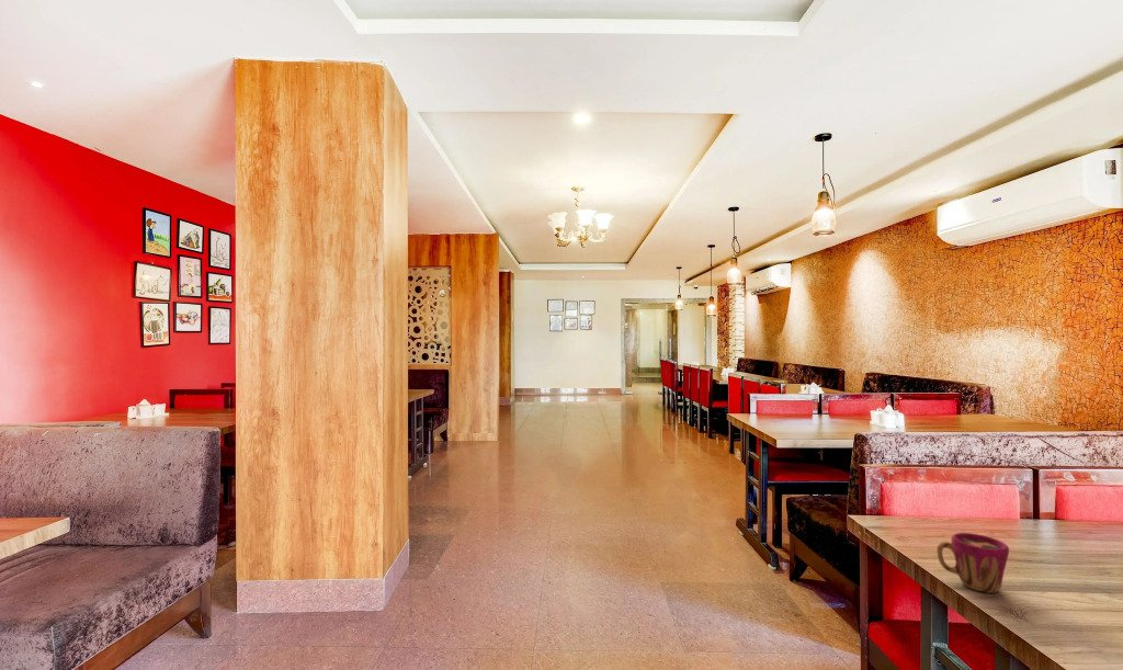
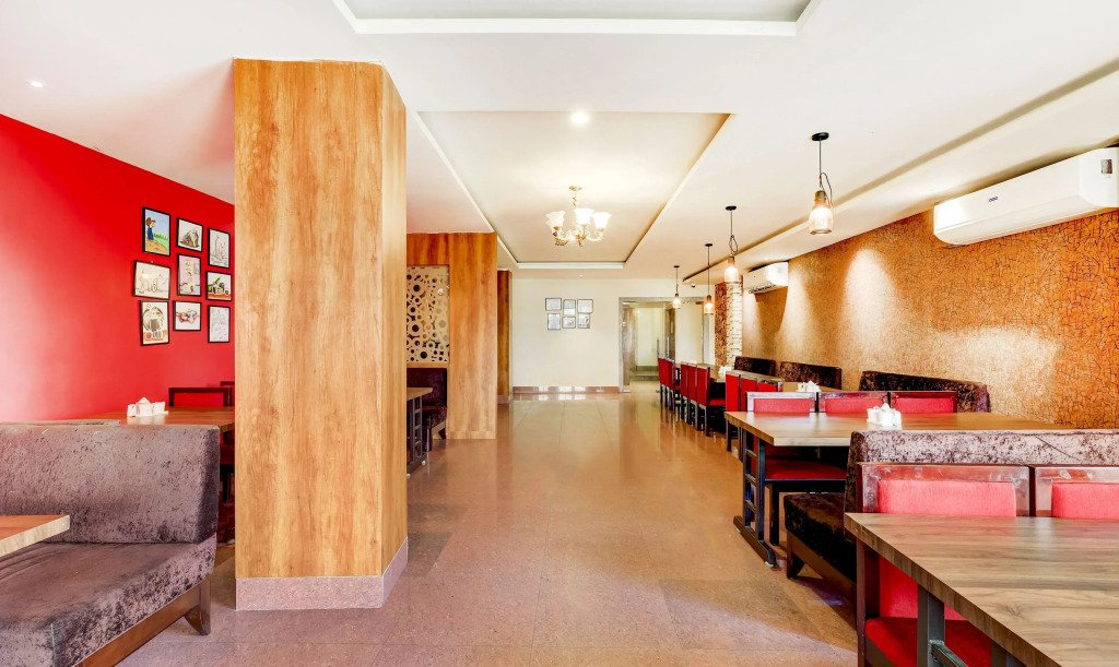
- cup (972, 561)
